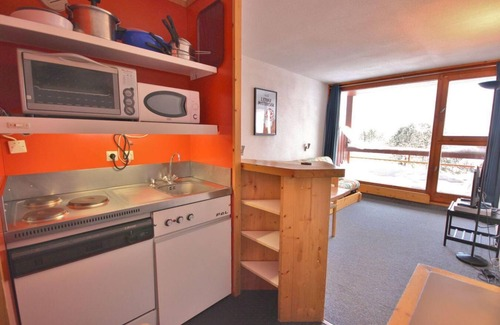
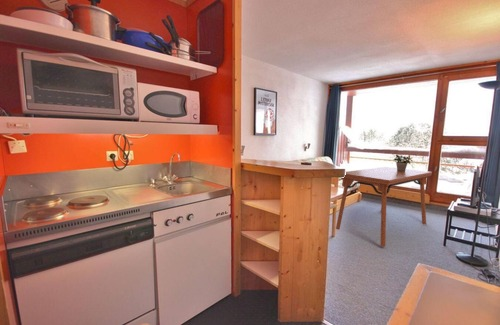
+ dining table (384, 199)
+ potted plant (402, 162)
